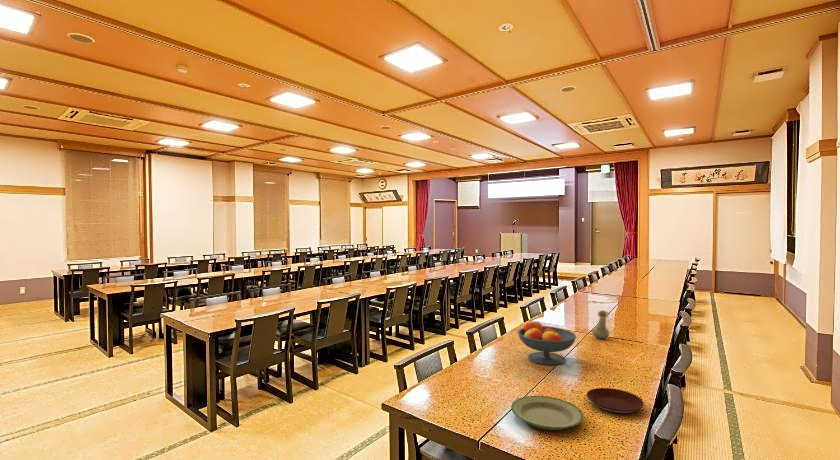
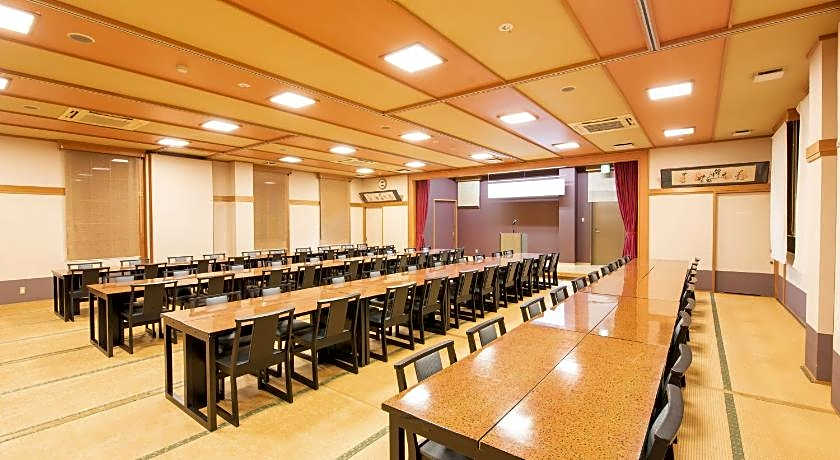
- plate (614, 401)
- plate (546, 414)
- fruit bowl (546, 341)
- vase (600, 324)
